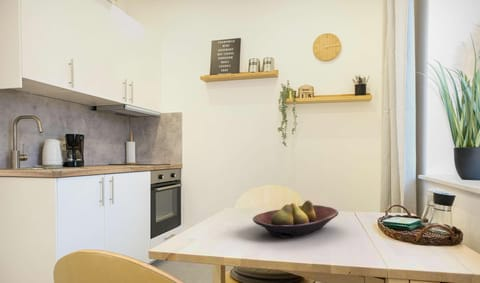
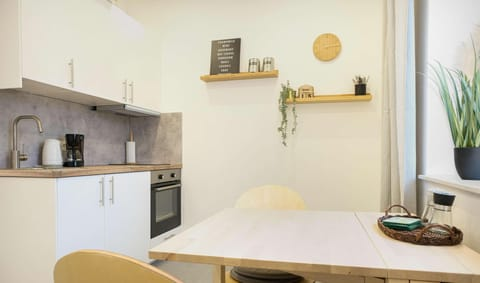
- fruit bowl (297, 215)
